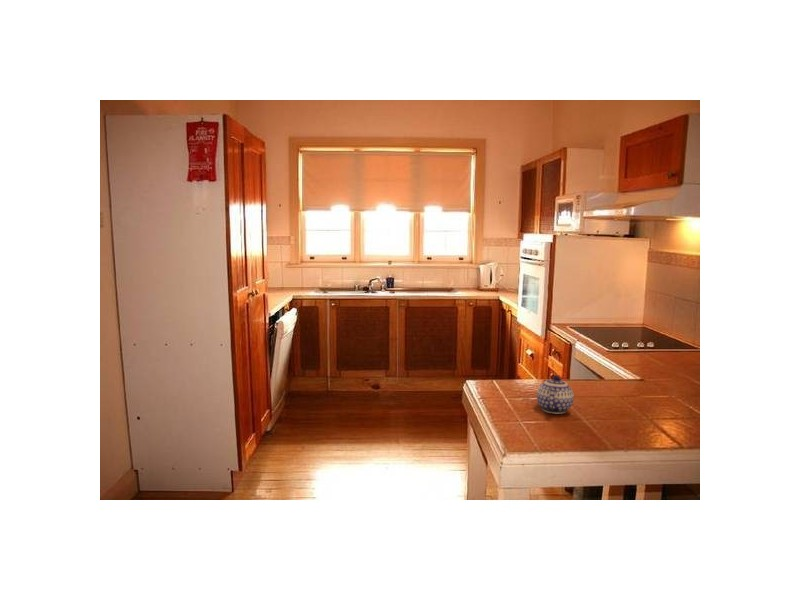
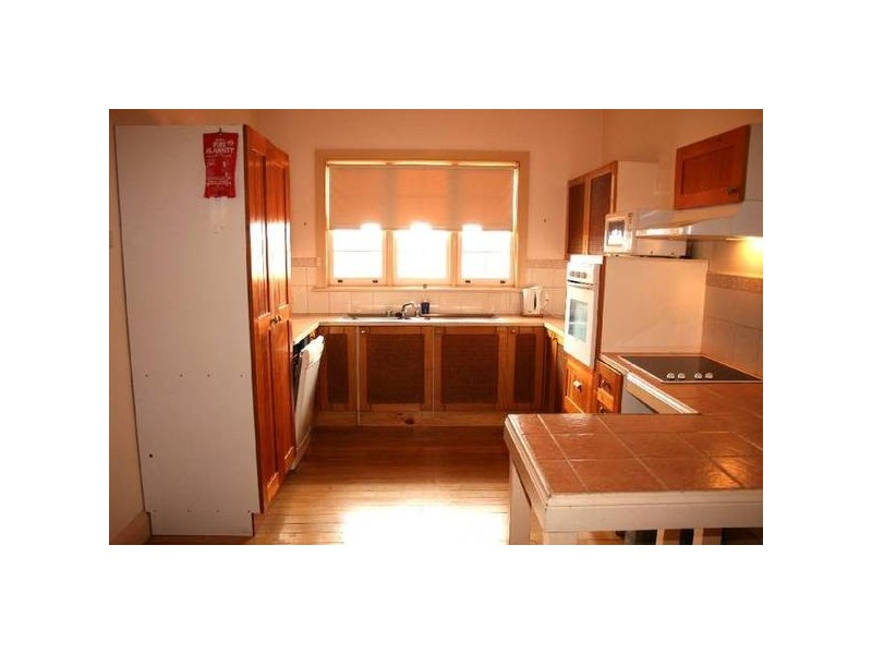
- teapot (555, 393)
